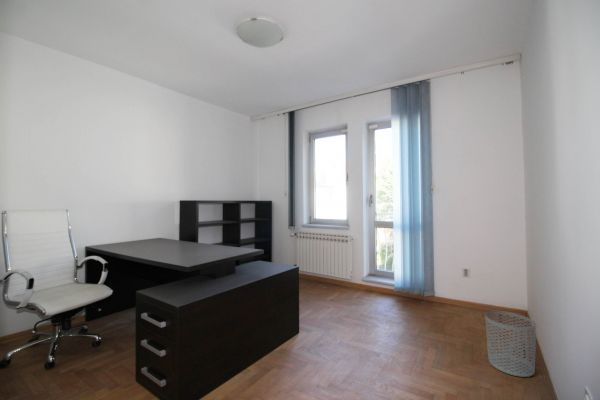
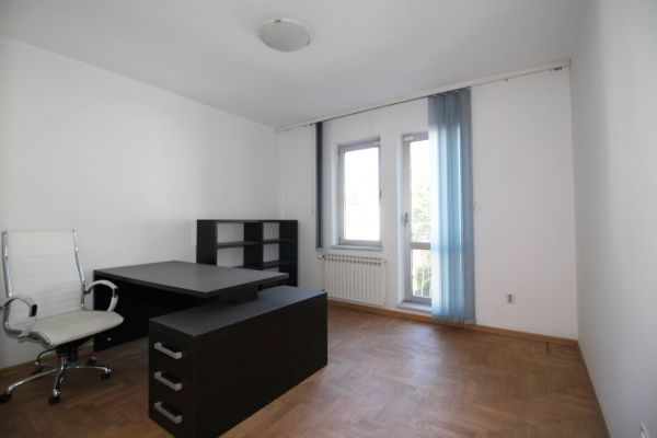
- waste bin (510, 342)
